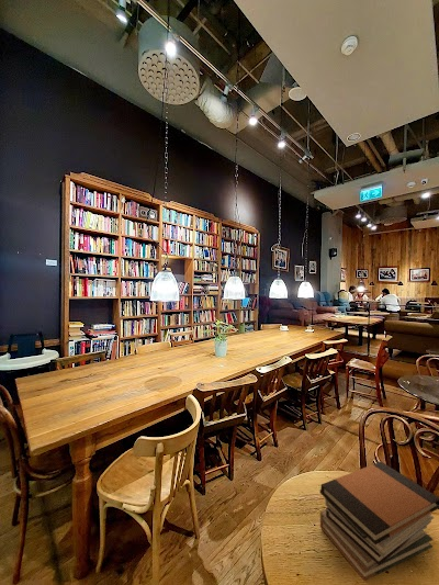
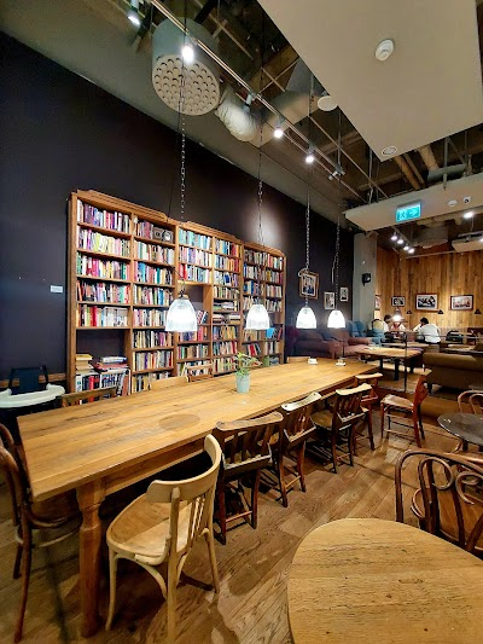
- book stack (376, 513)
